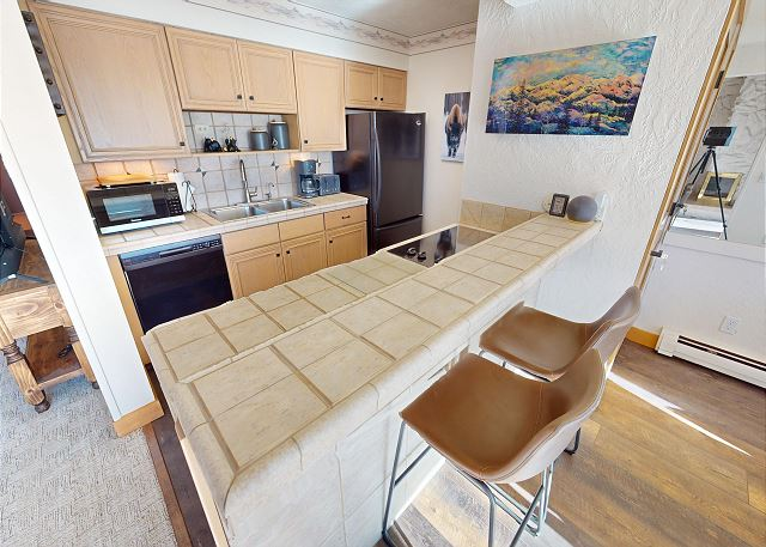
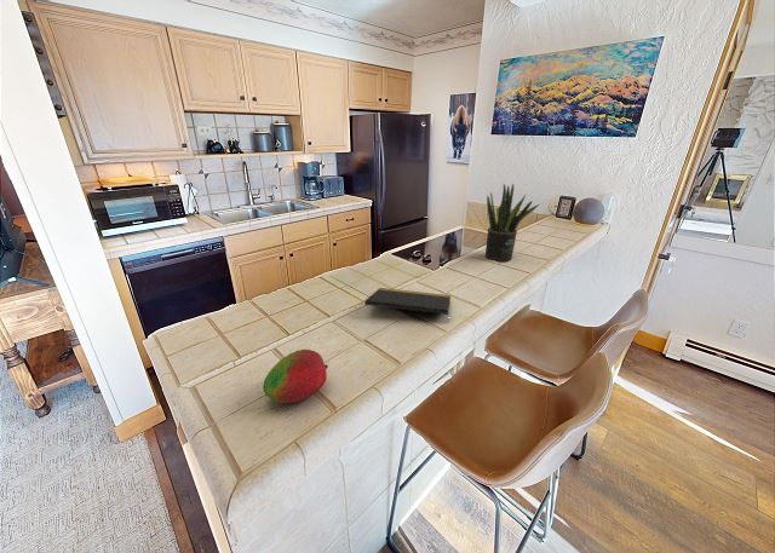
+ fruit (295, 375)
+ potted plant (506, 223)
+ notepad (409, 299)
